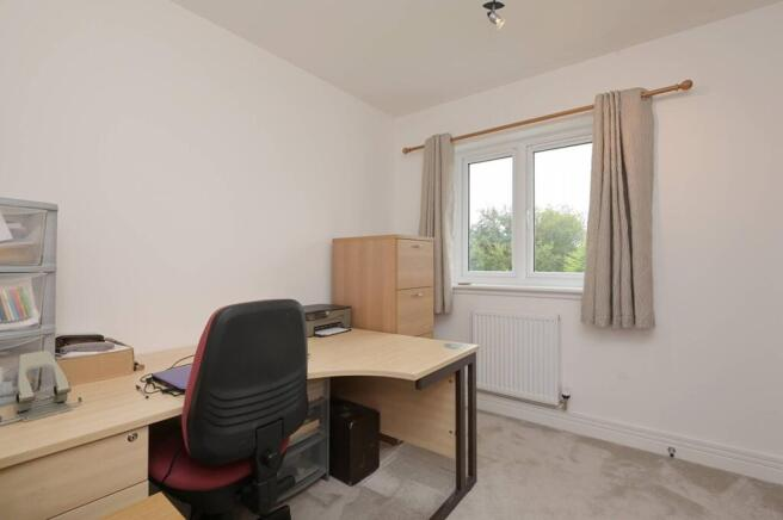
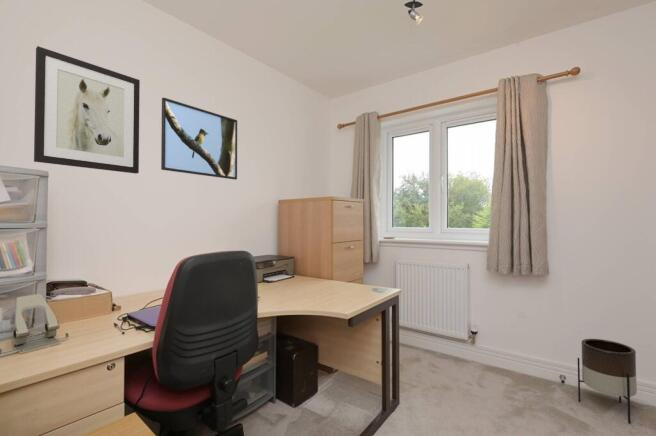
+ planter (605, 376)
+ wall art (92, 116)
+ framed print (203, 142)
